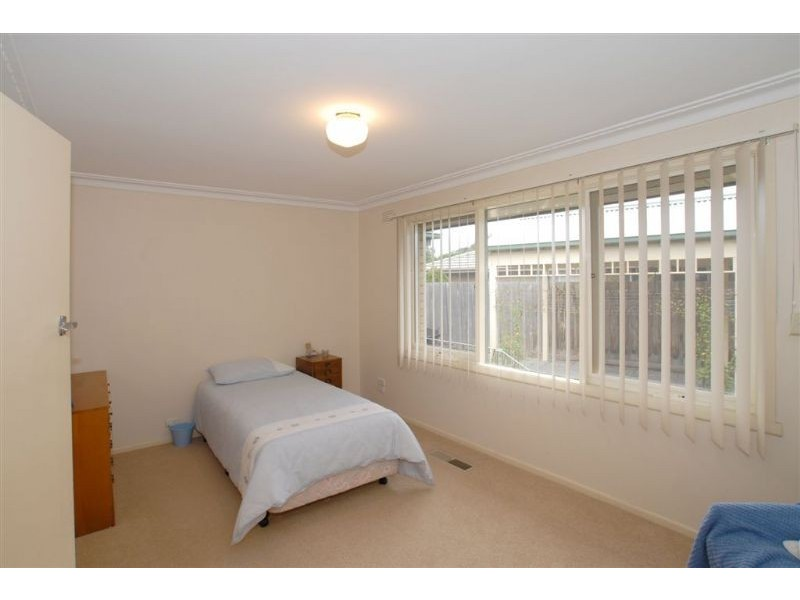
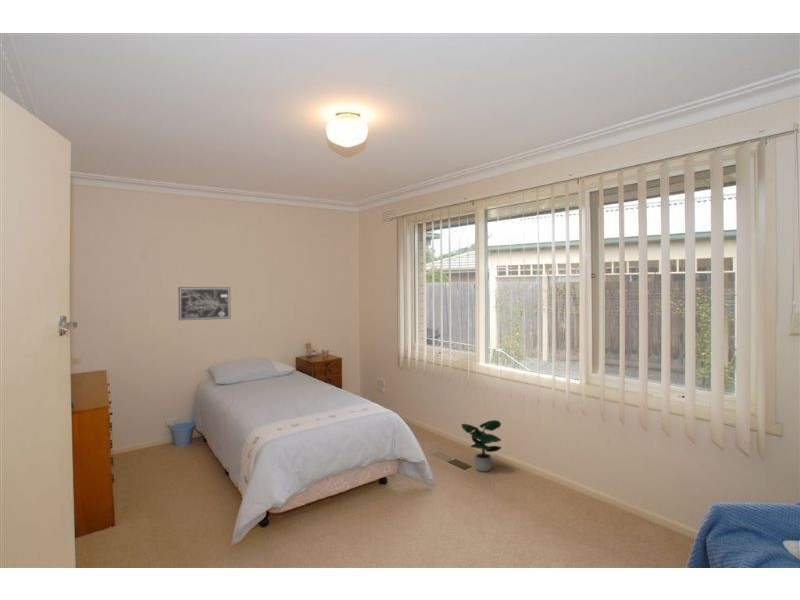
+ wall art (205, 303)
+ potted plant (484, 446)
